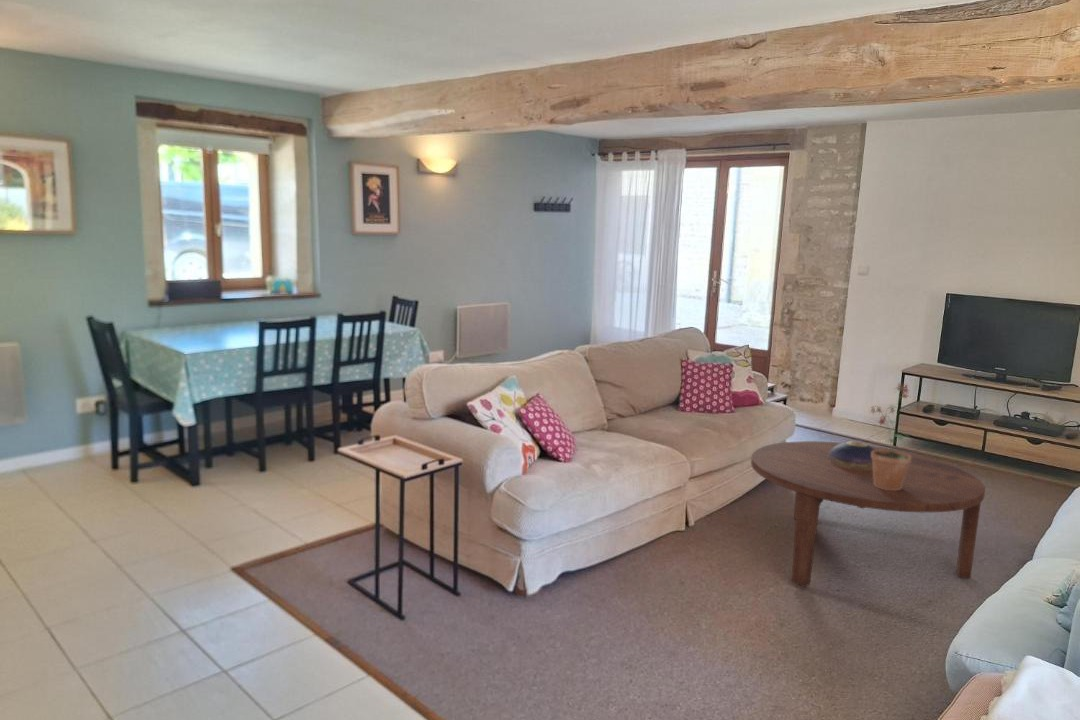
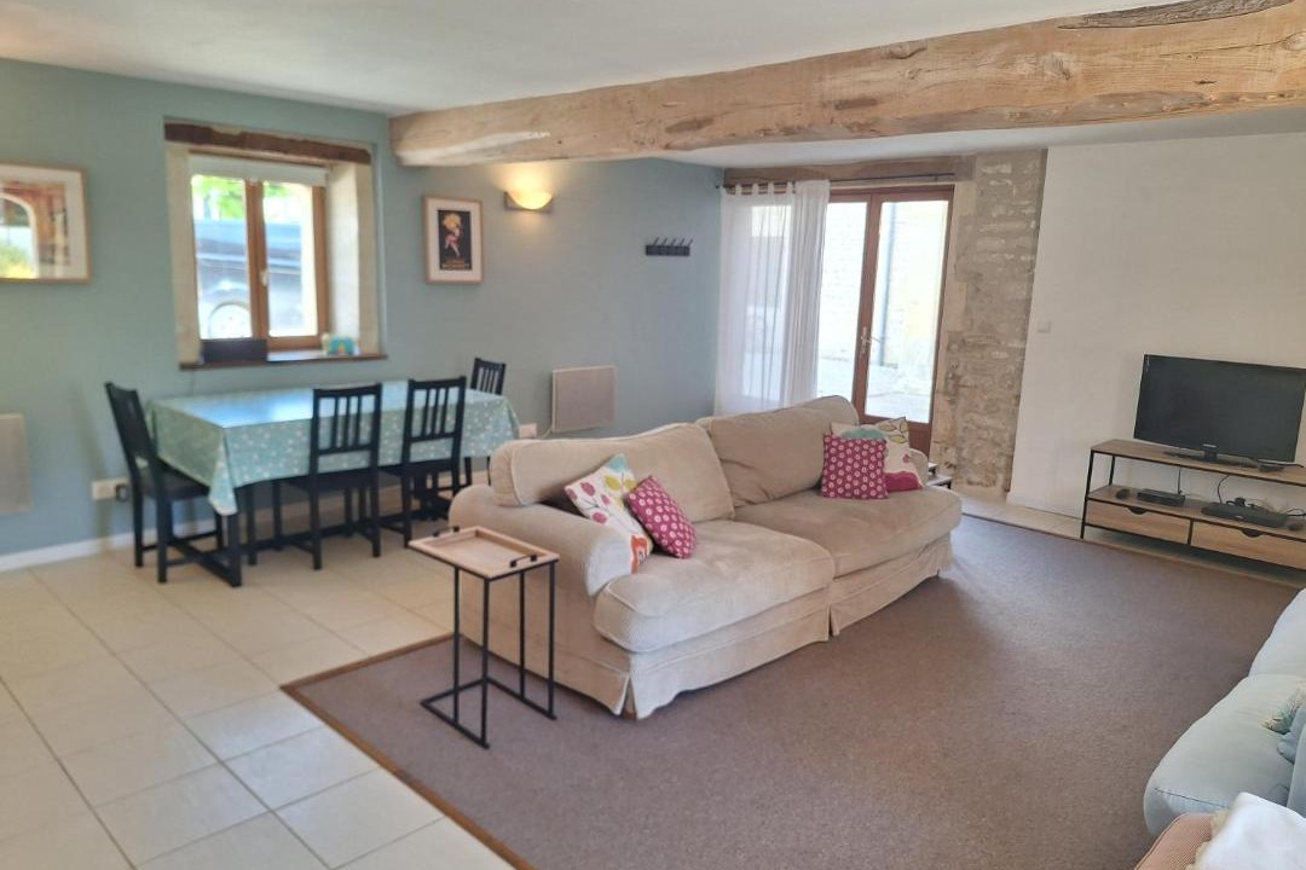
- coffee table (859, 507)
- decorative bowl (855, 452)
- potted plant (889, 434)
